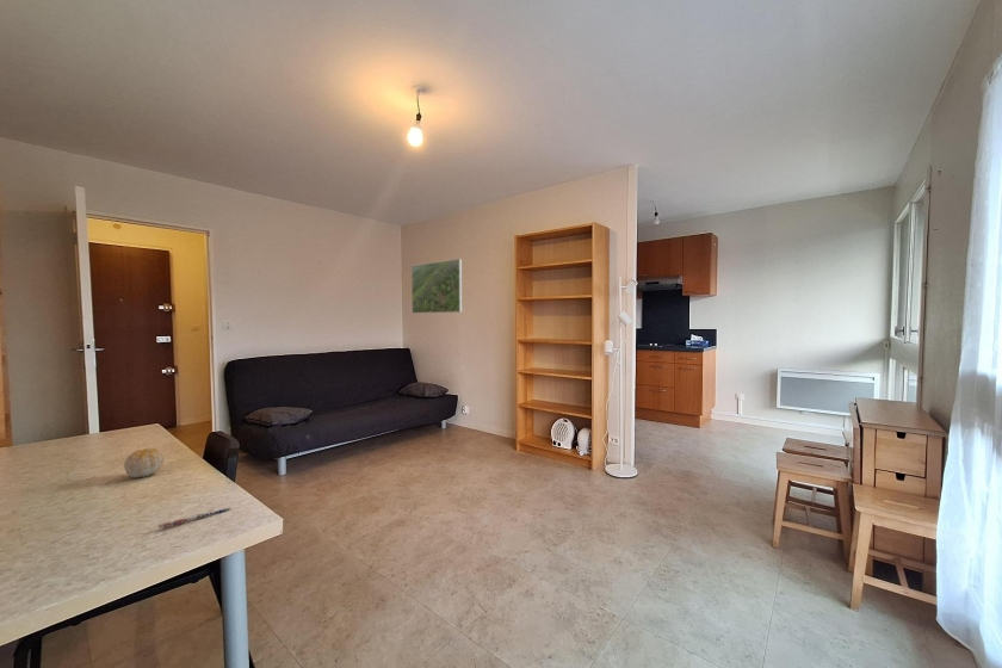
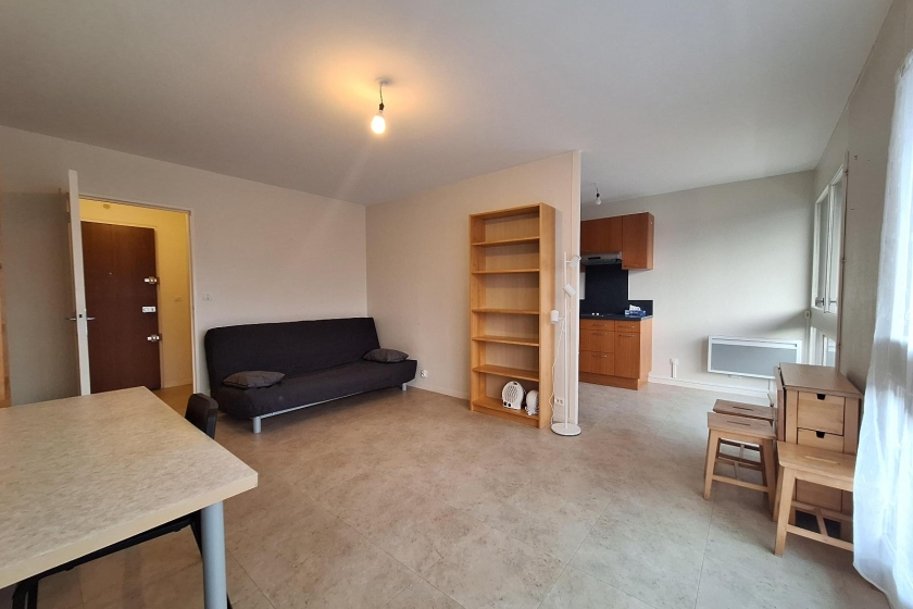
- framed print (434, 287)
- fruit (144, 462)
- pen (196, 517)
